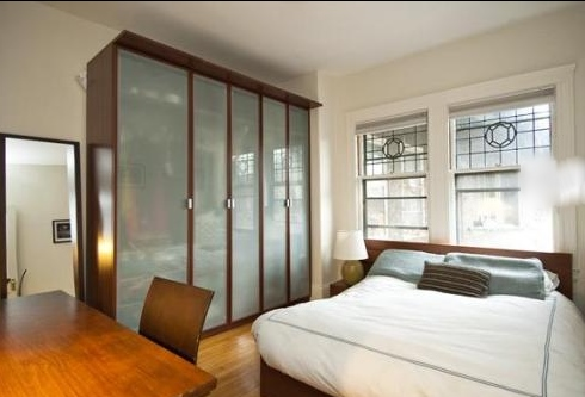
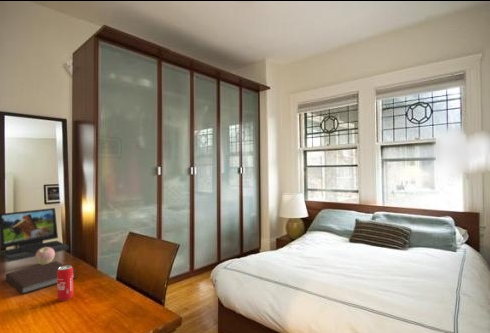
+ beverage can (65, 282)
+ apple (45, 254)
+ laptop (34, 231)
+ notebook (41, 275)
